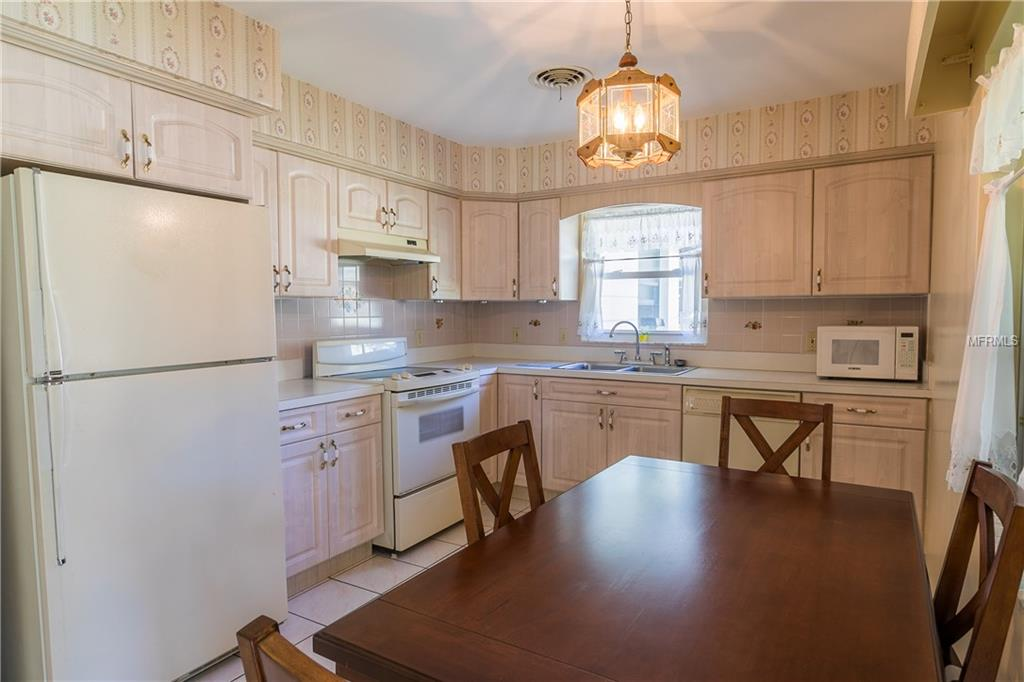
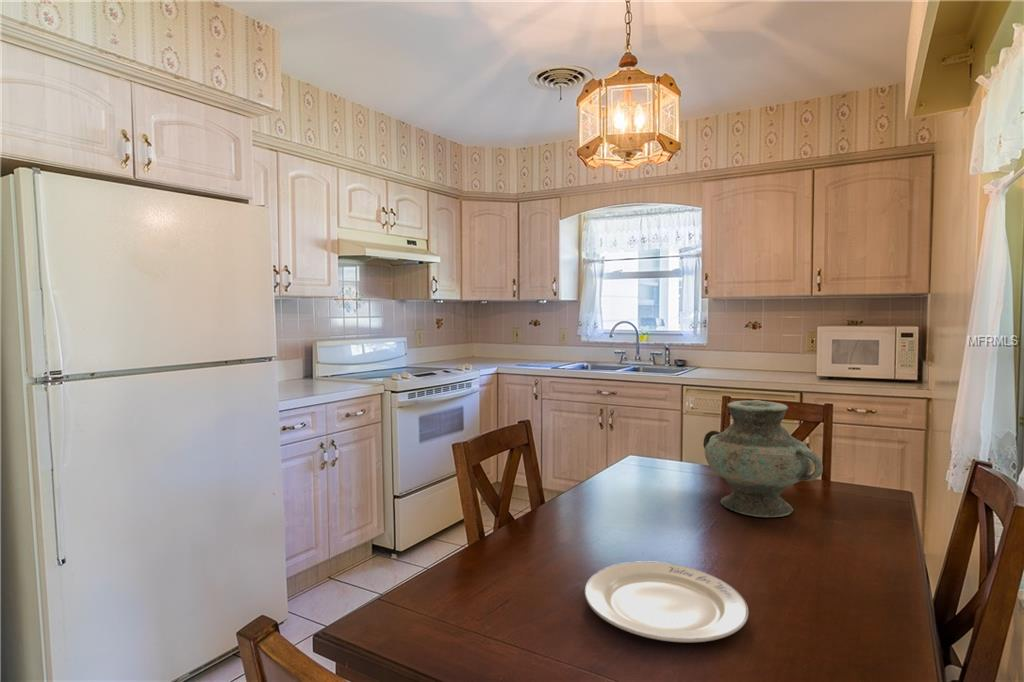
+ chinaware (663, 601)
+ vase (757, 453)
